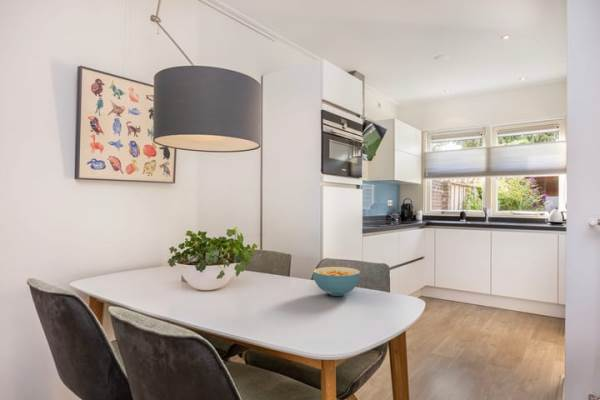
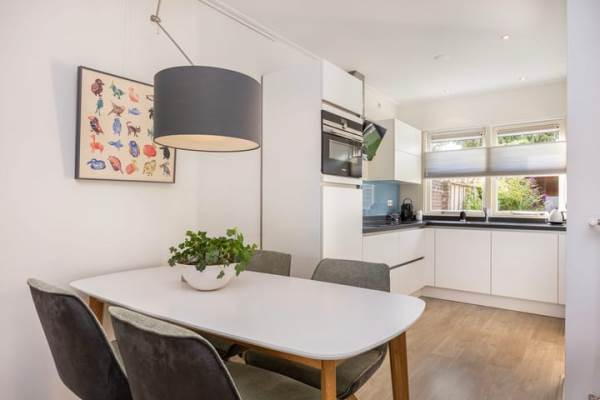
- cereal bowl (336, 282)
